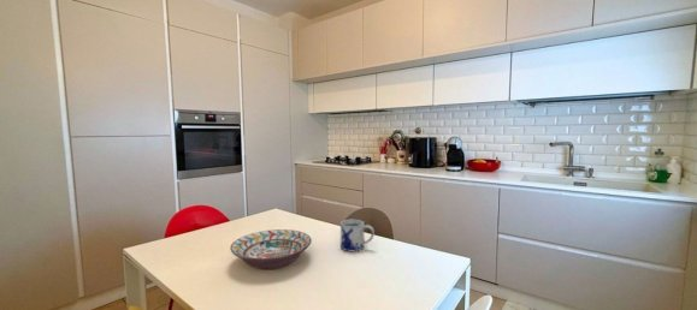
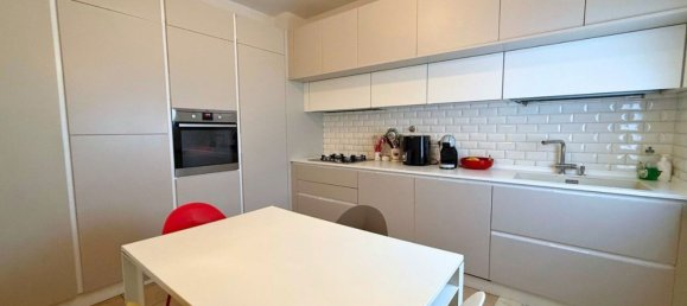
- mug (355, 234)
- decorative bowl (272, 251)
